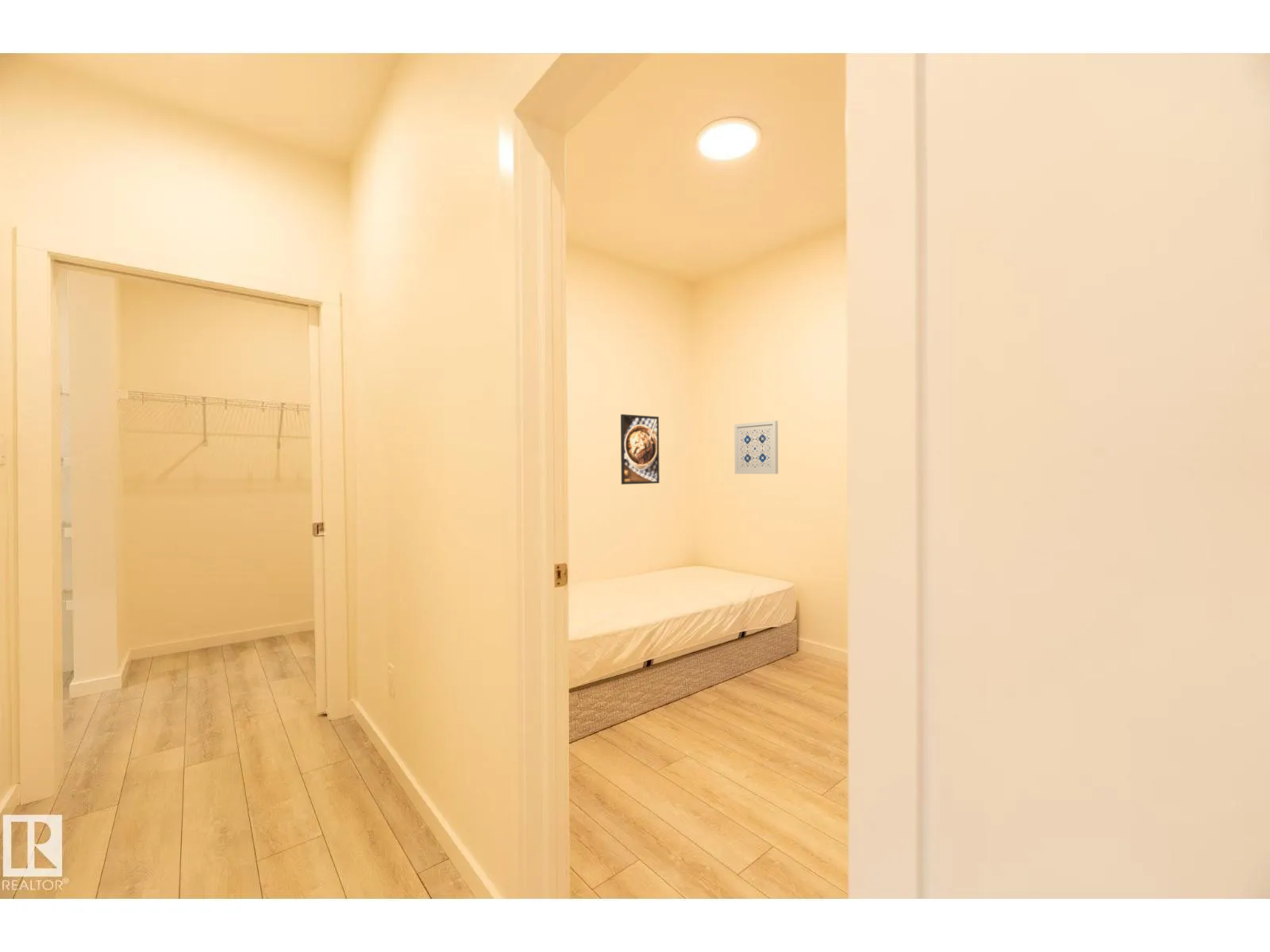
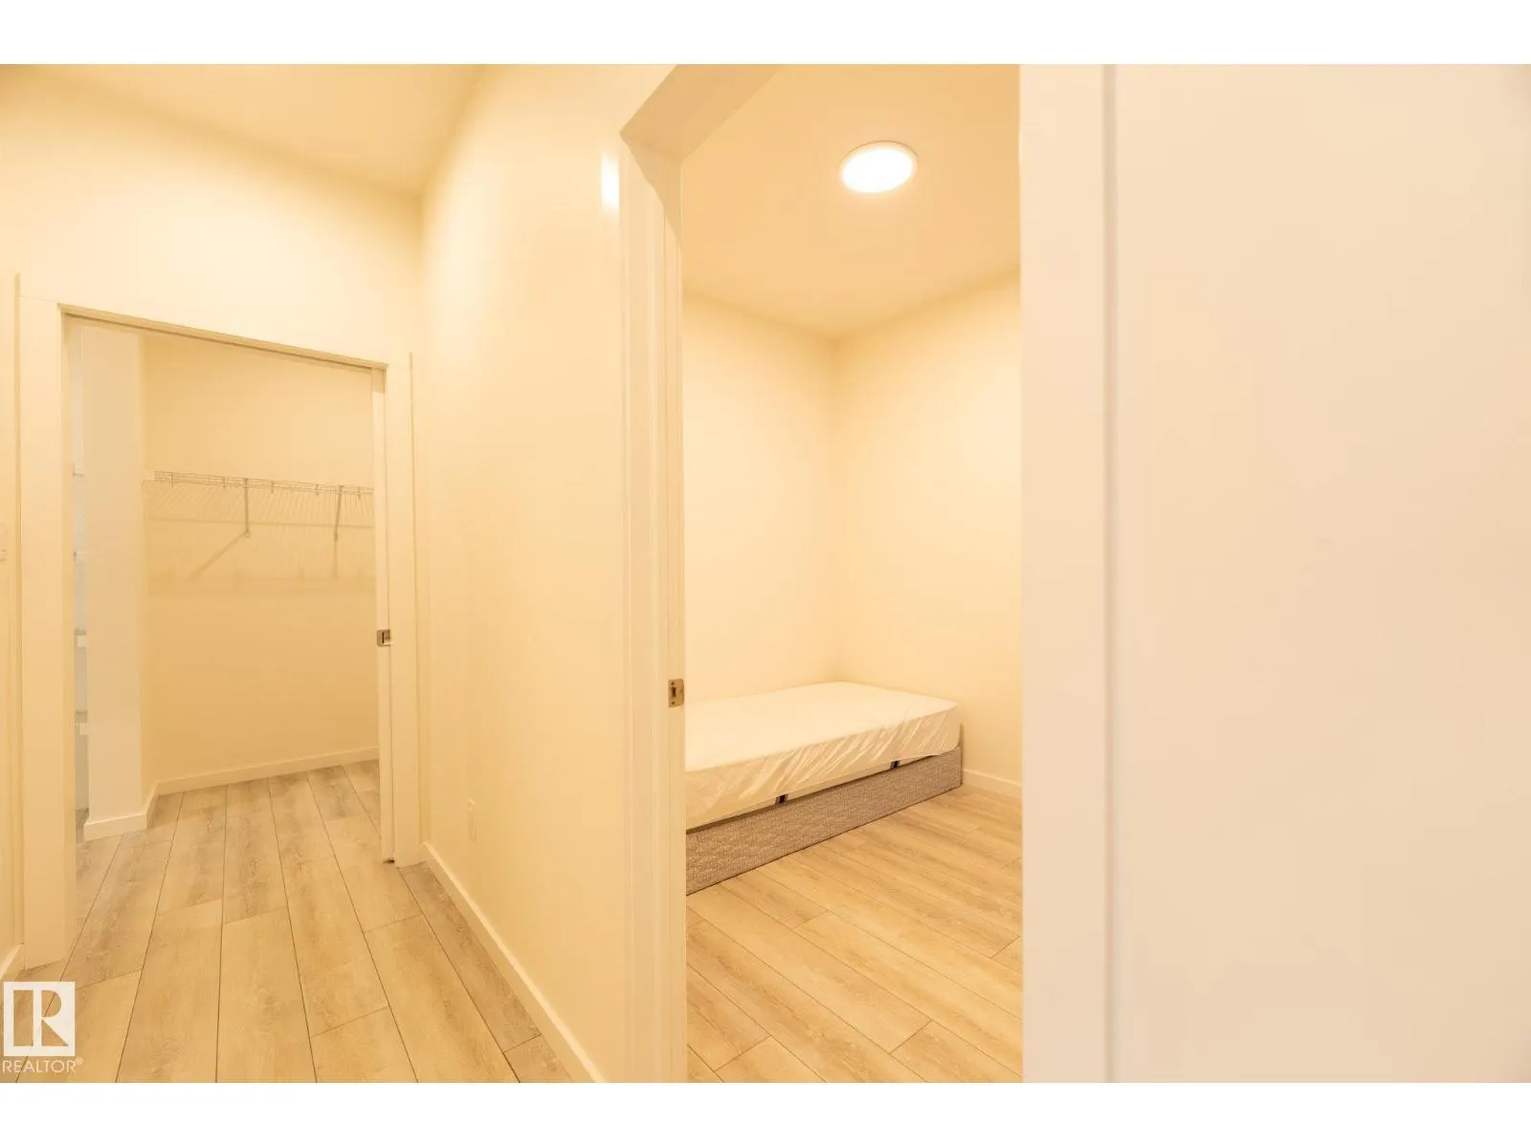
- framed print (640, 449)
- wall art (755, 448)
